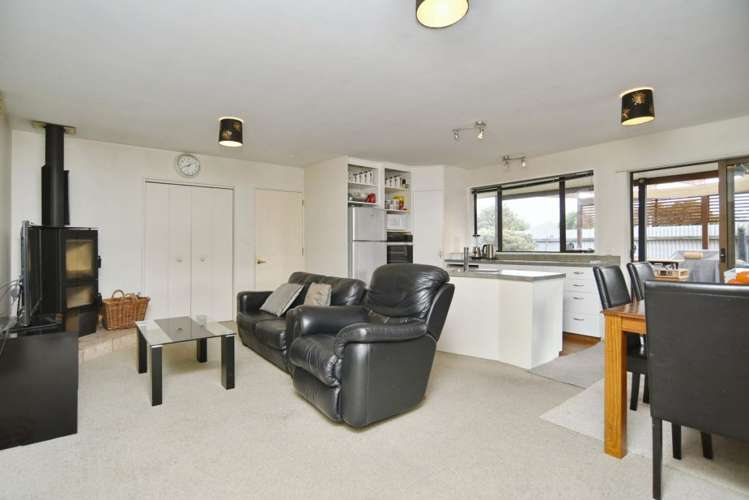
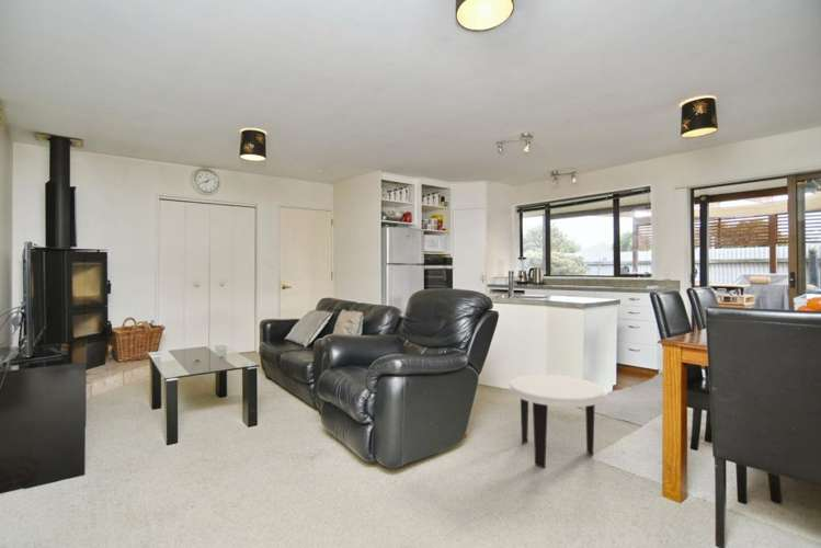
+ side table (546, 419)
